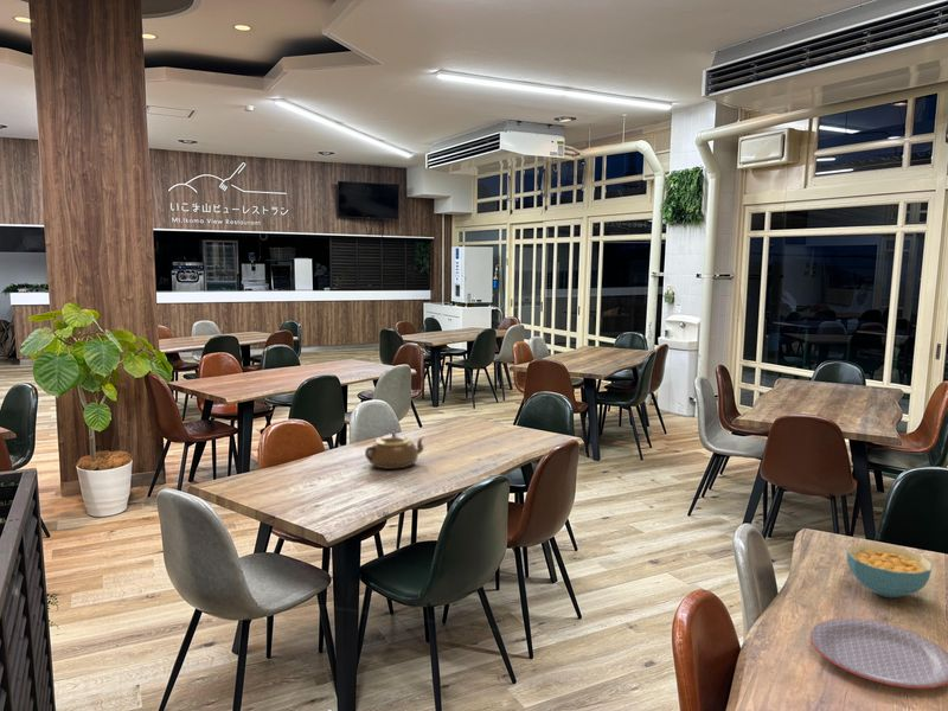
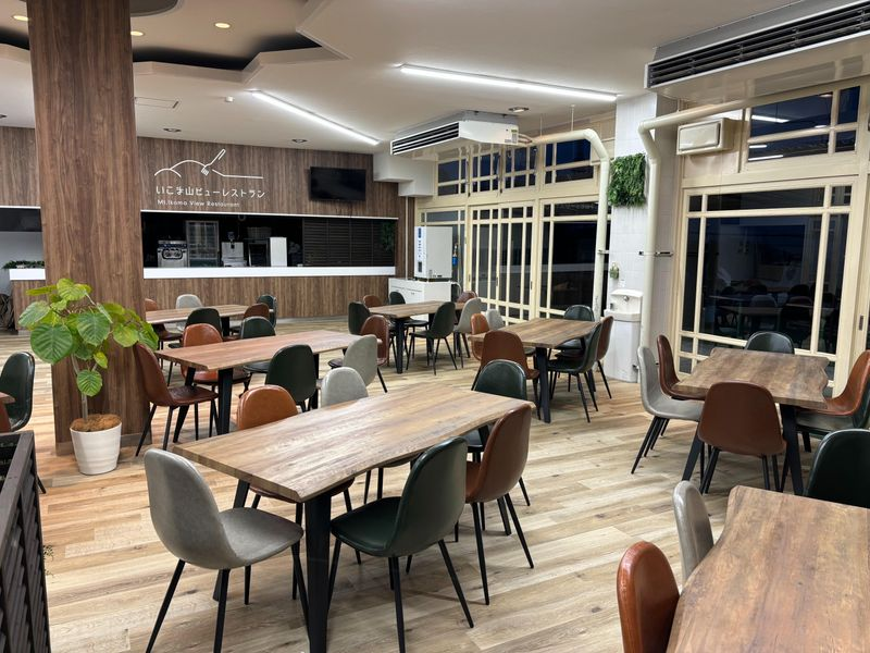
- teapot (393, 448)
- plate (879, 654)
- cereal bowl (886, 575)
